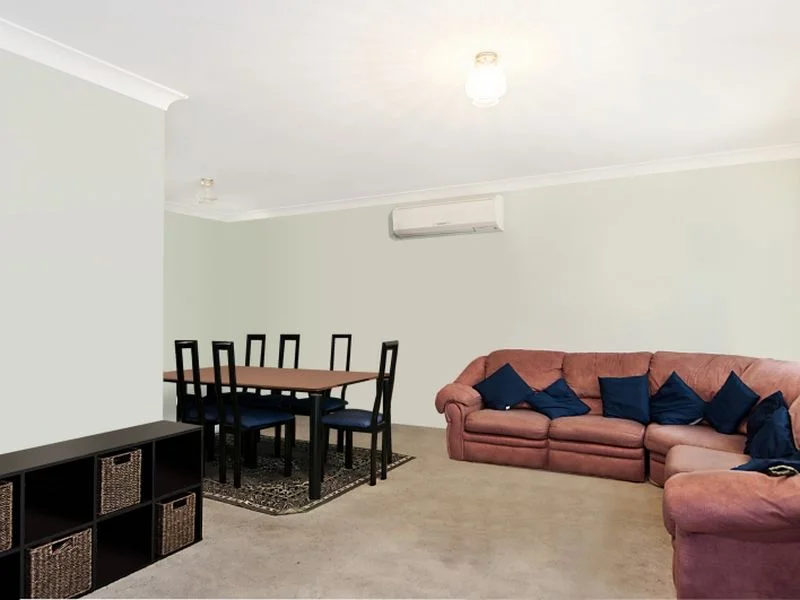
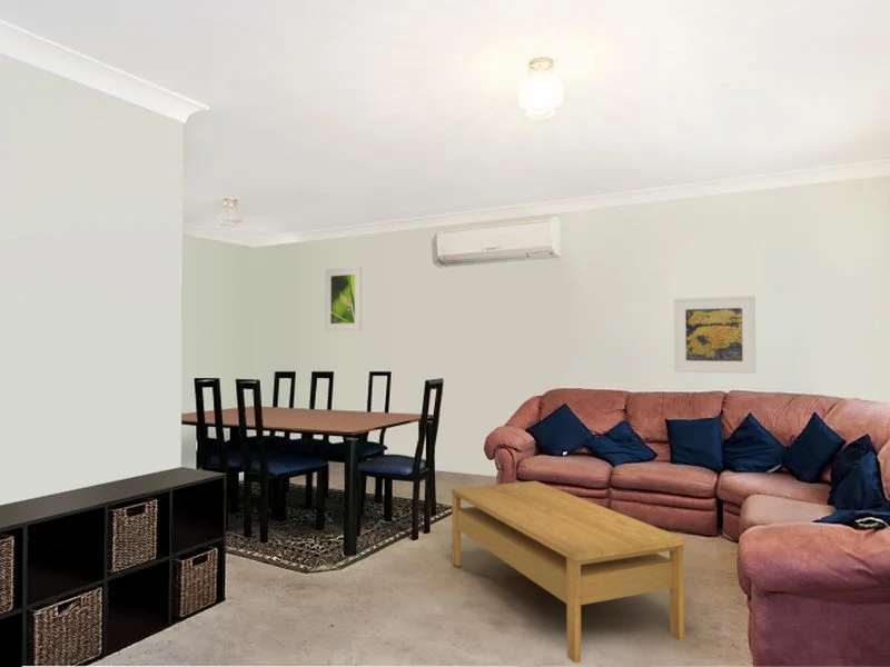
+ coffee table (551, 552)
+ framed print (713, 335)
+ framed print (343, 299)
